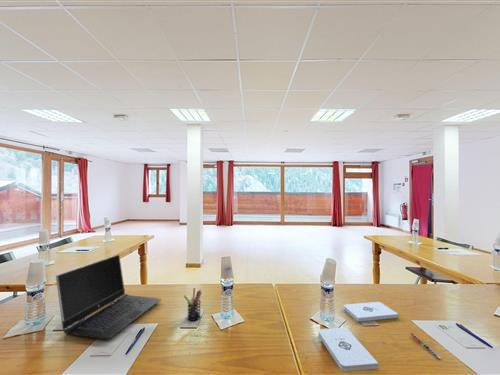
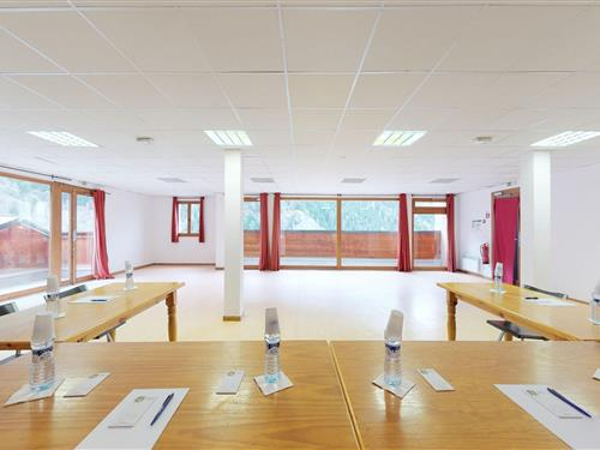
- laptop computer (114, 290)
- pen holder (192, 303)
- notepad (369, 310)
- pen (424, 344)
- notepad (344, 346)
